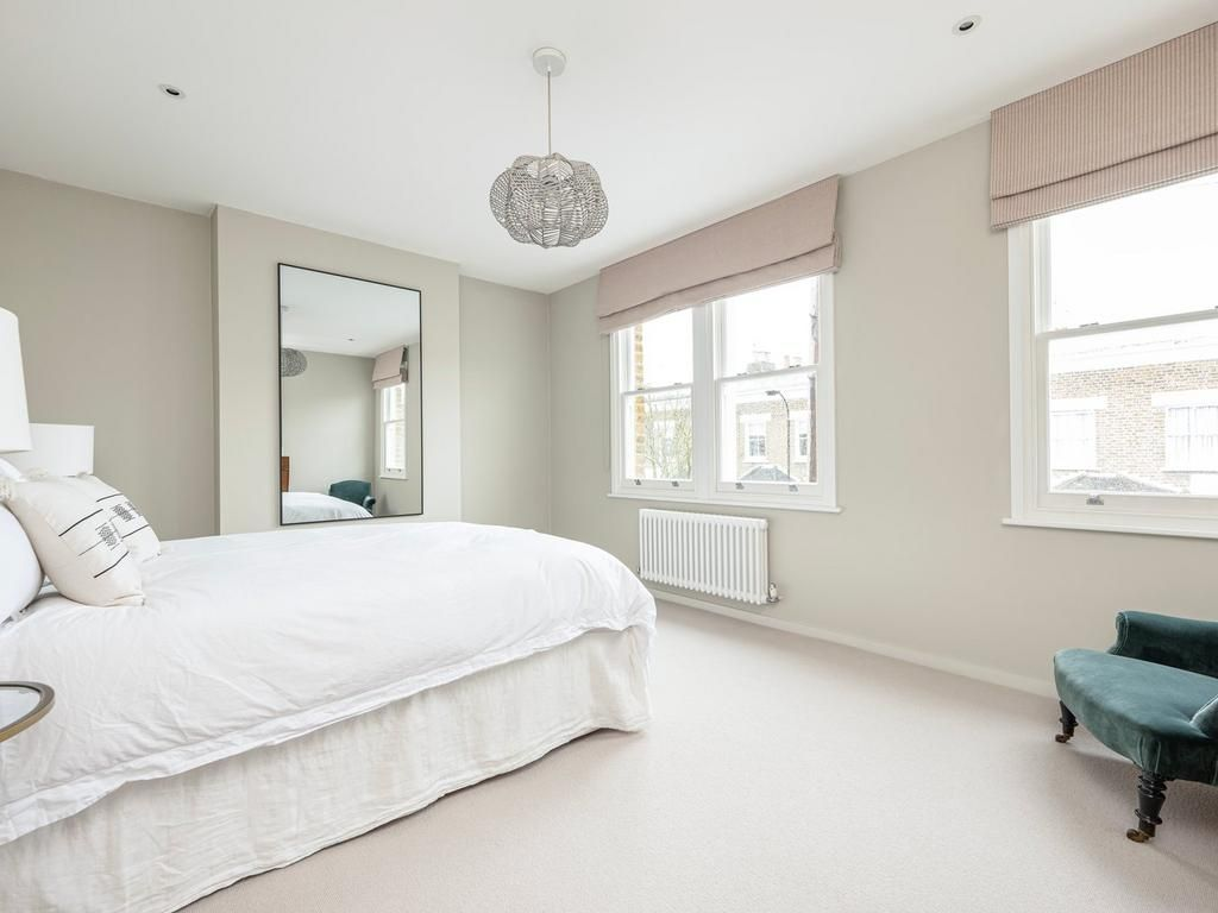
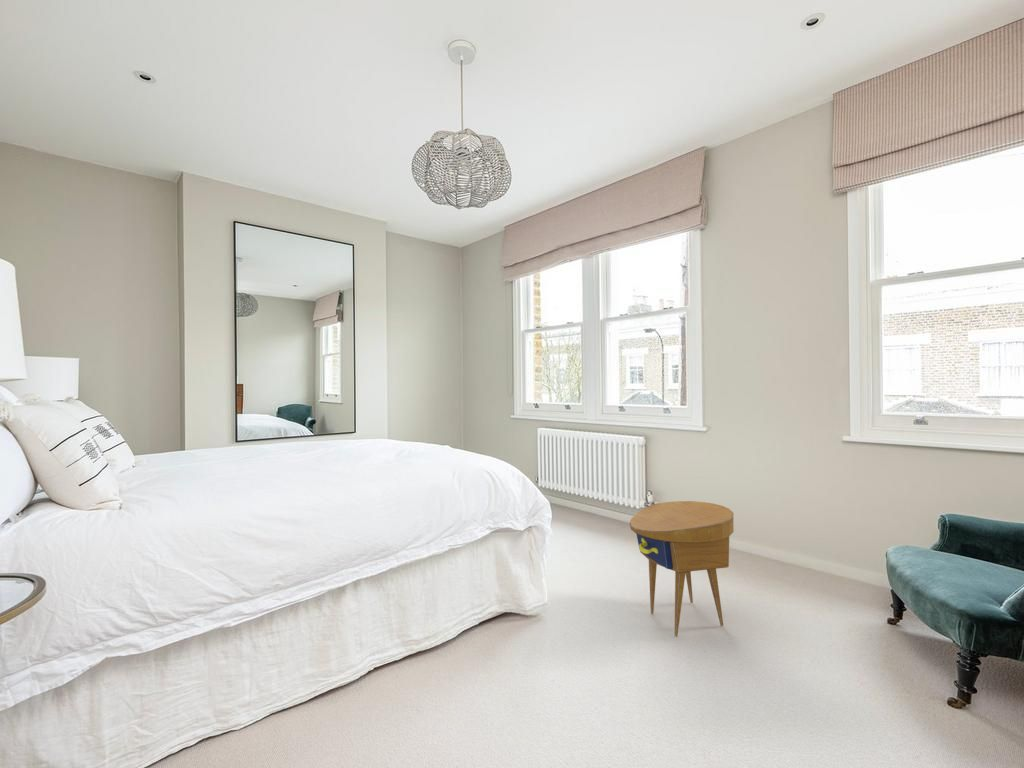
+ side table (680, 562)
